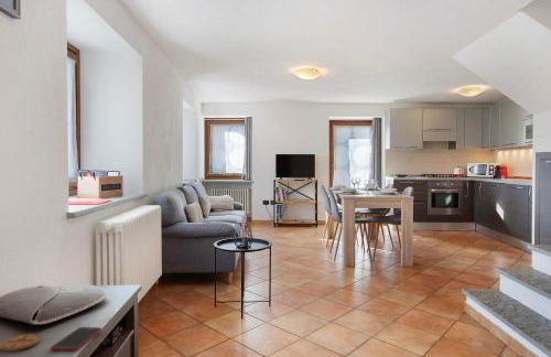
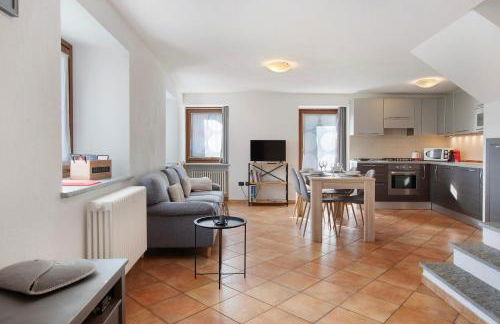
- coaster (20, 342)
- cell phone (77, 338)
